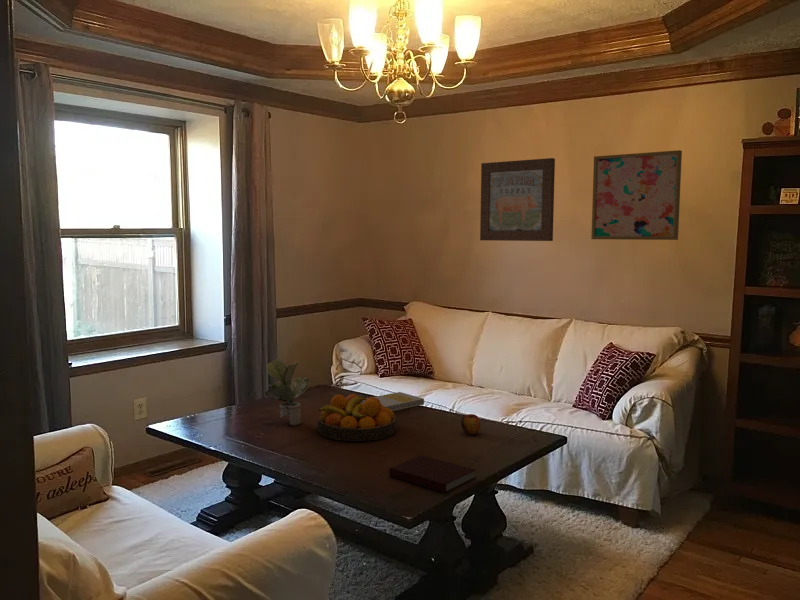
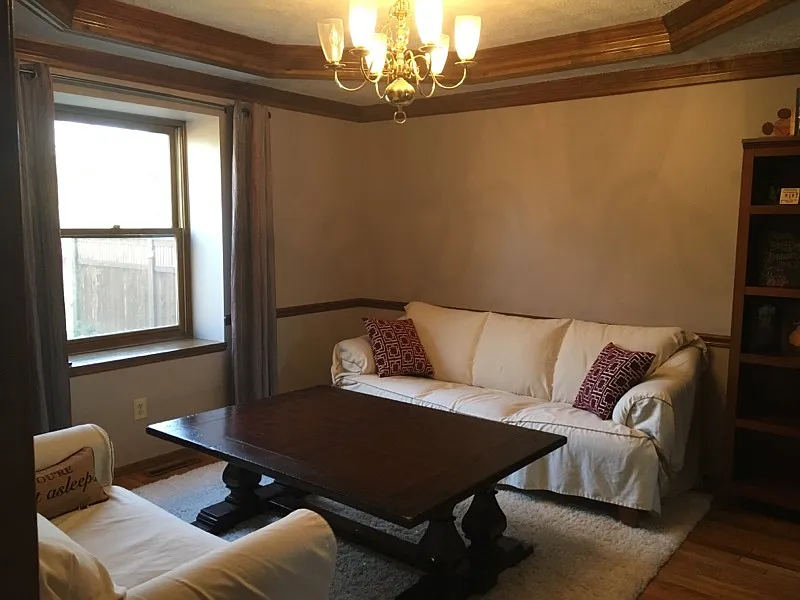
- wall art (516, 201)
- book (391, 402)
- fruit bowl (357, 412)
- wall art (634, 196)
- notebook (432, 472)
- potted plant (285, 390)
- apple (470, 424)
